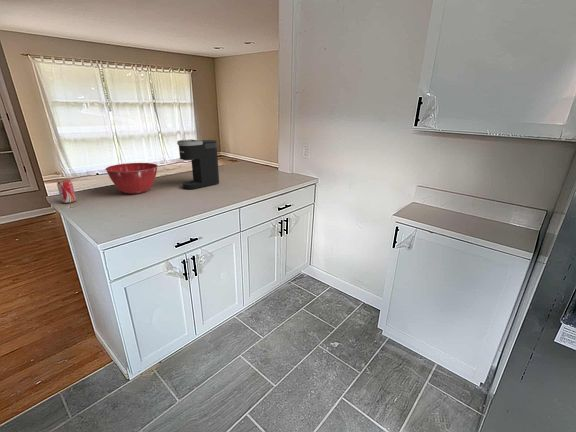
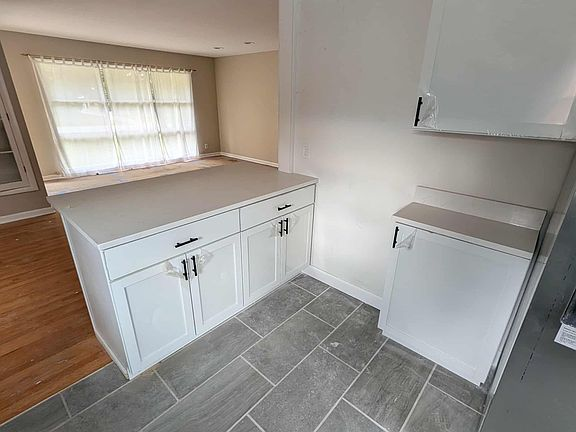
- coffee maker (199, 163)
- mixing bowl (134, 179)
- beverage can (66, 191)
